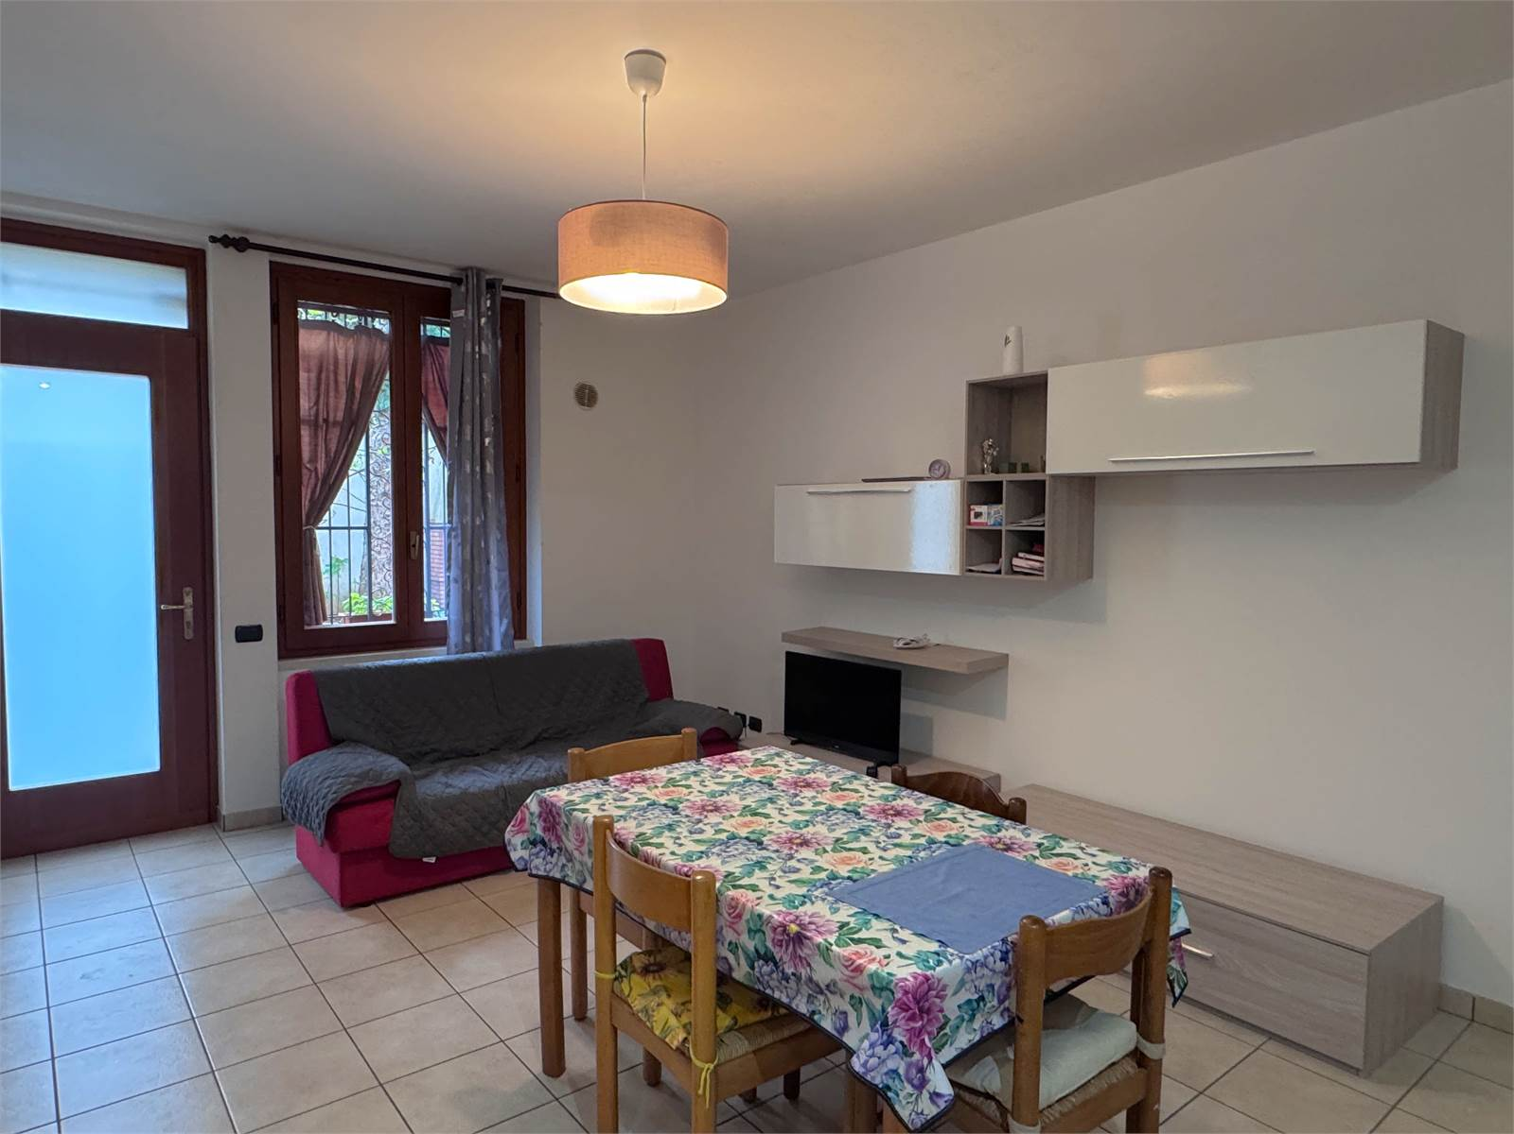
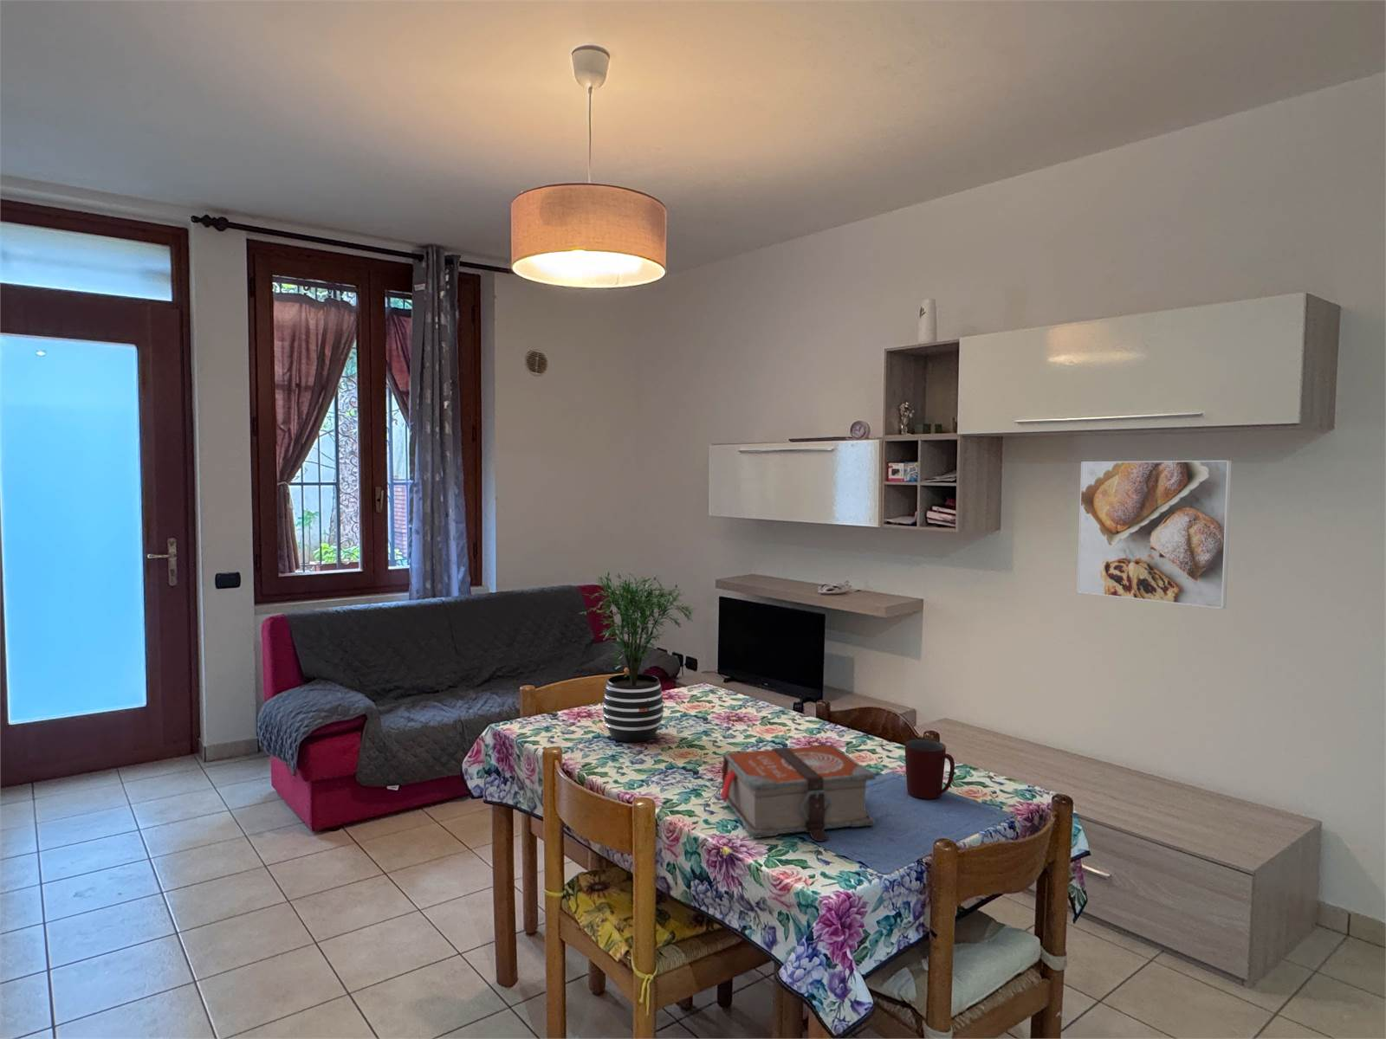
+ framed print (1149, 530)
+ bible (793, 790)
+ mug (930, 771)
+ potted plant (637, 653)
